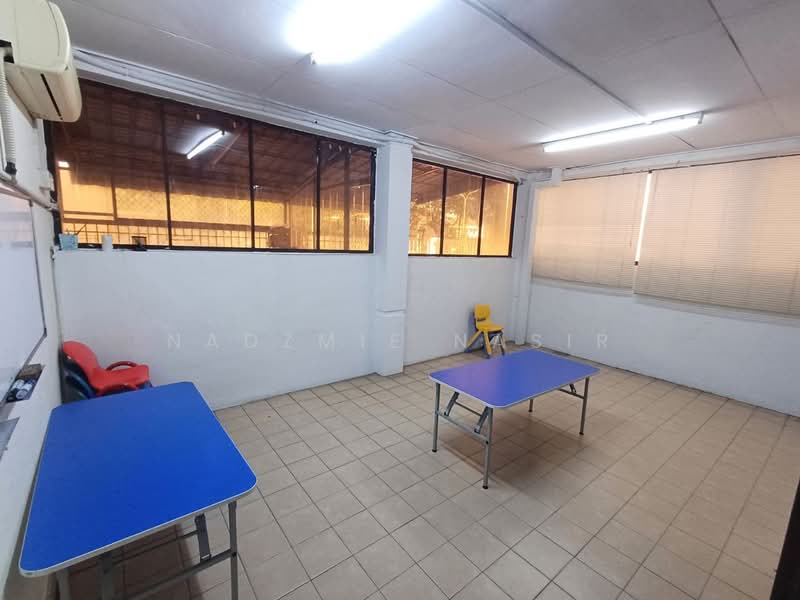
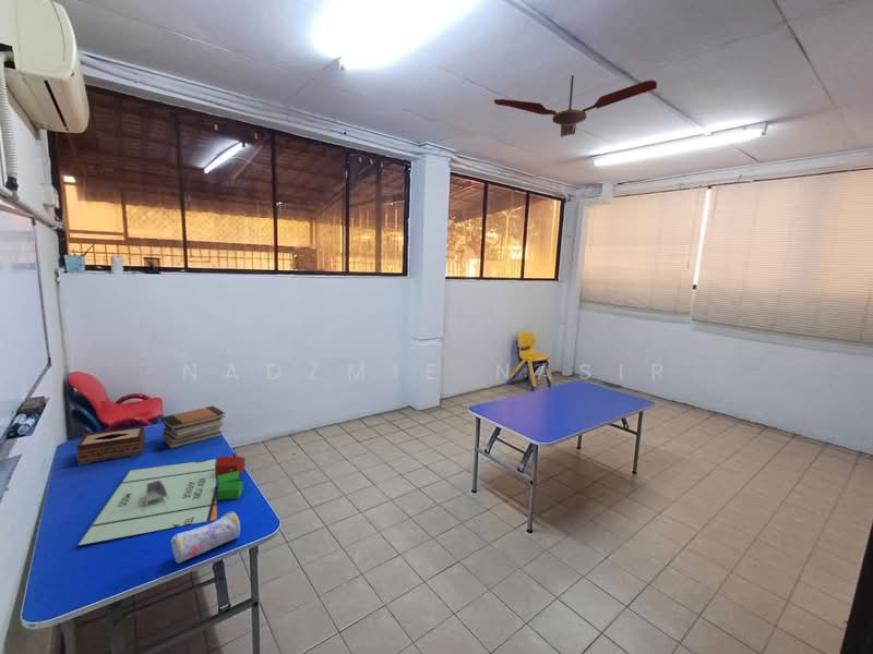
+ board game (183, 480)
+ pencil case (206, 535)
+ ceiling fan (569, 107)
+ book stack (193, 425)
+ tissue box (112, 444)
